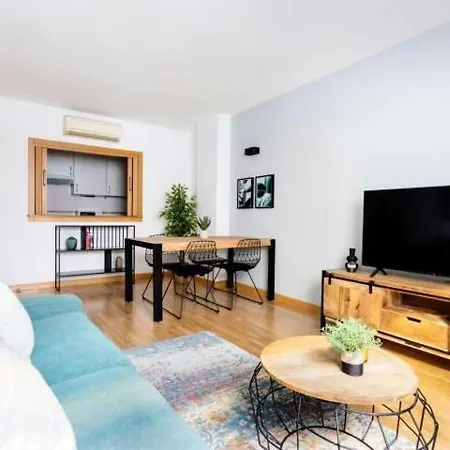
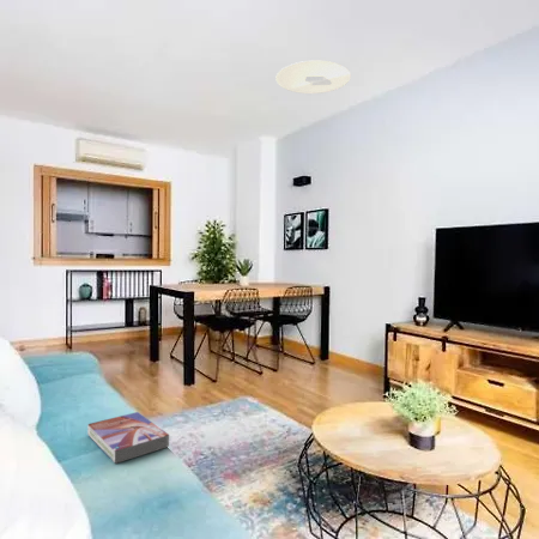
+ textbook (127, 435)
+ ceiling light (313, 74)
